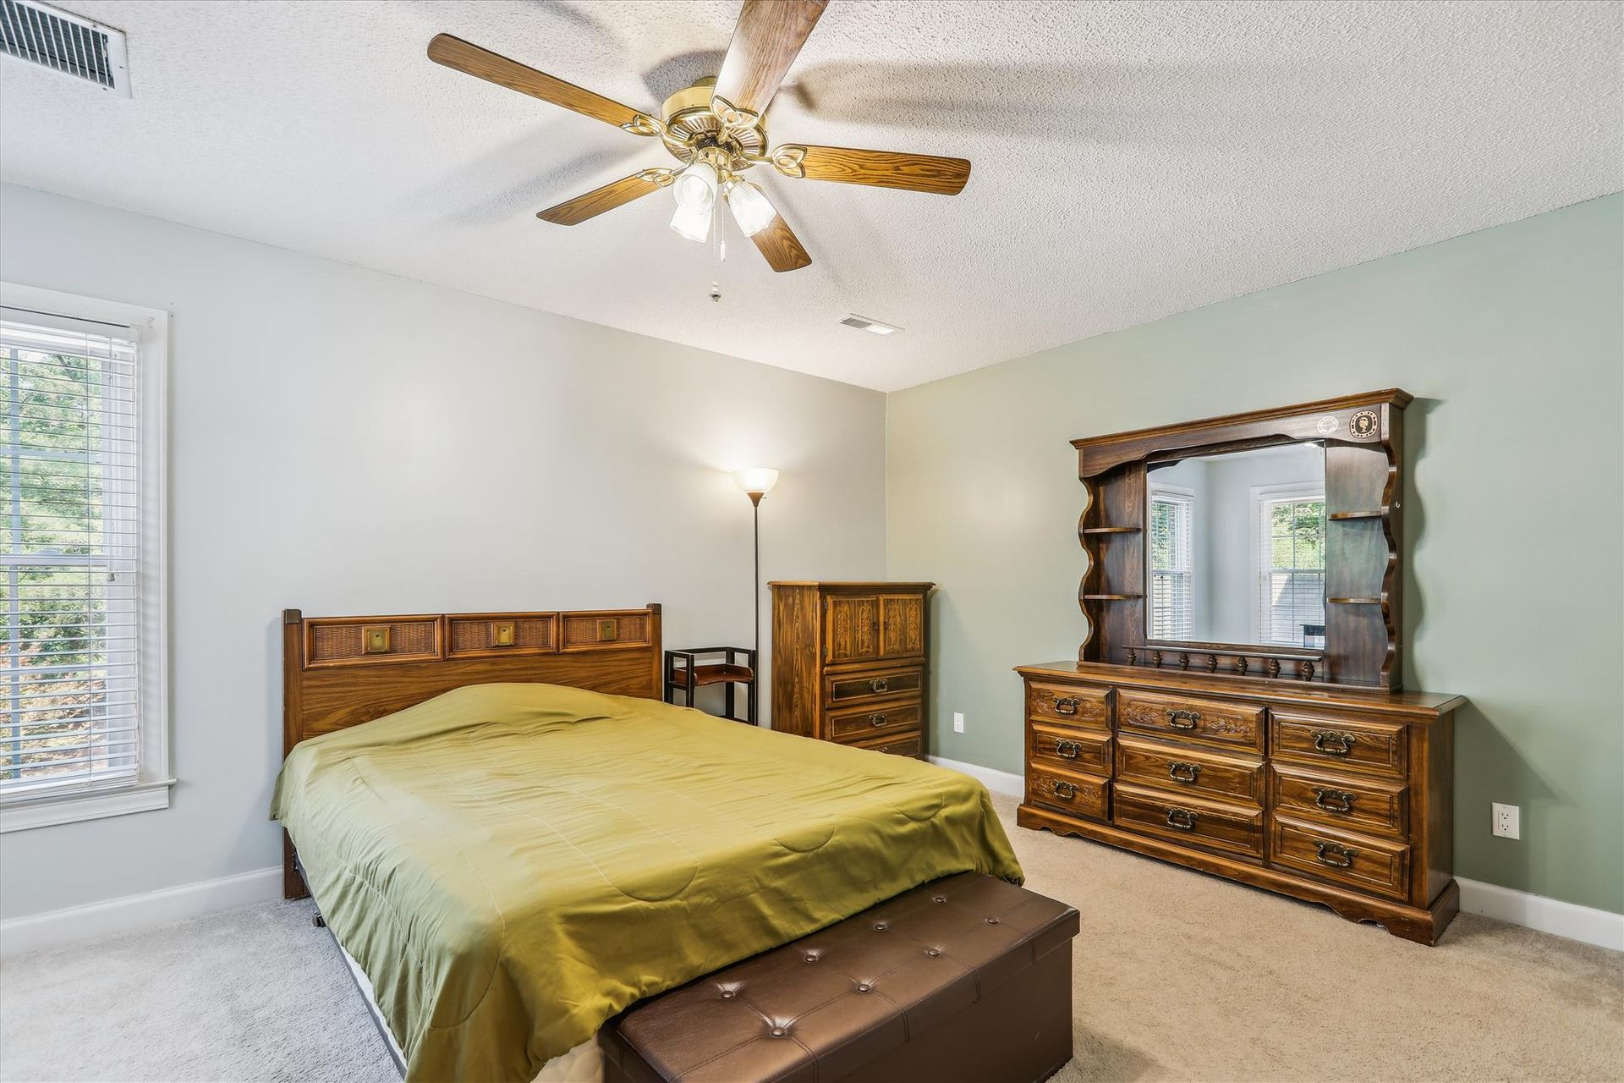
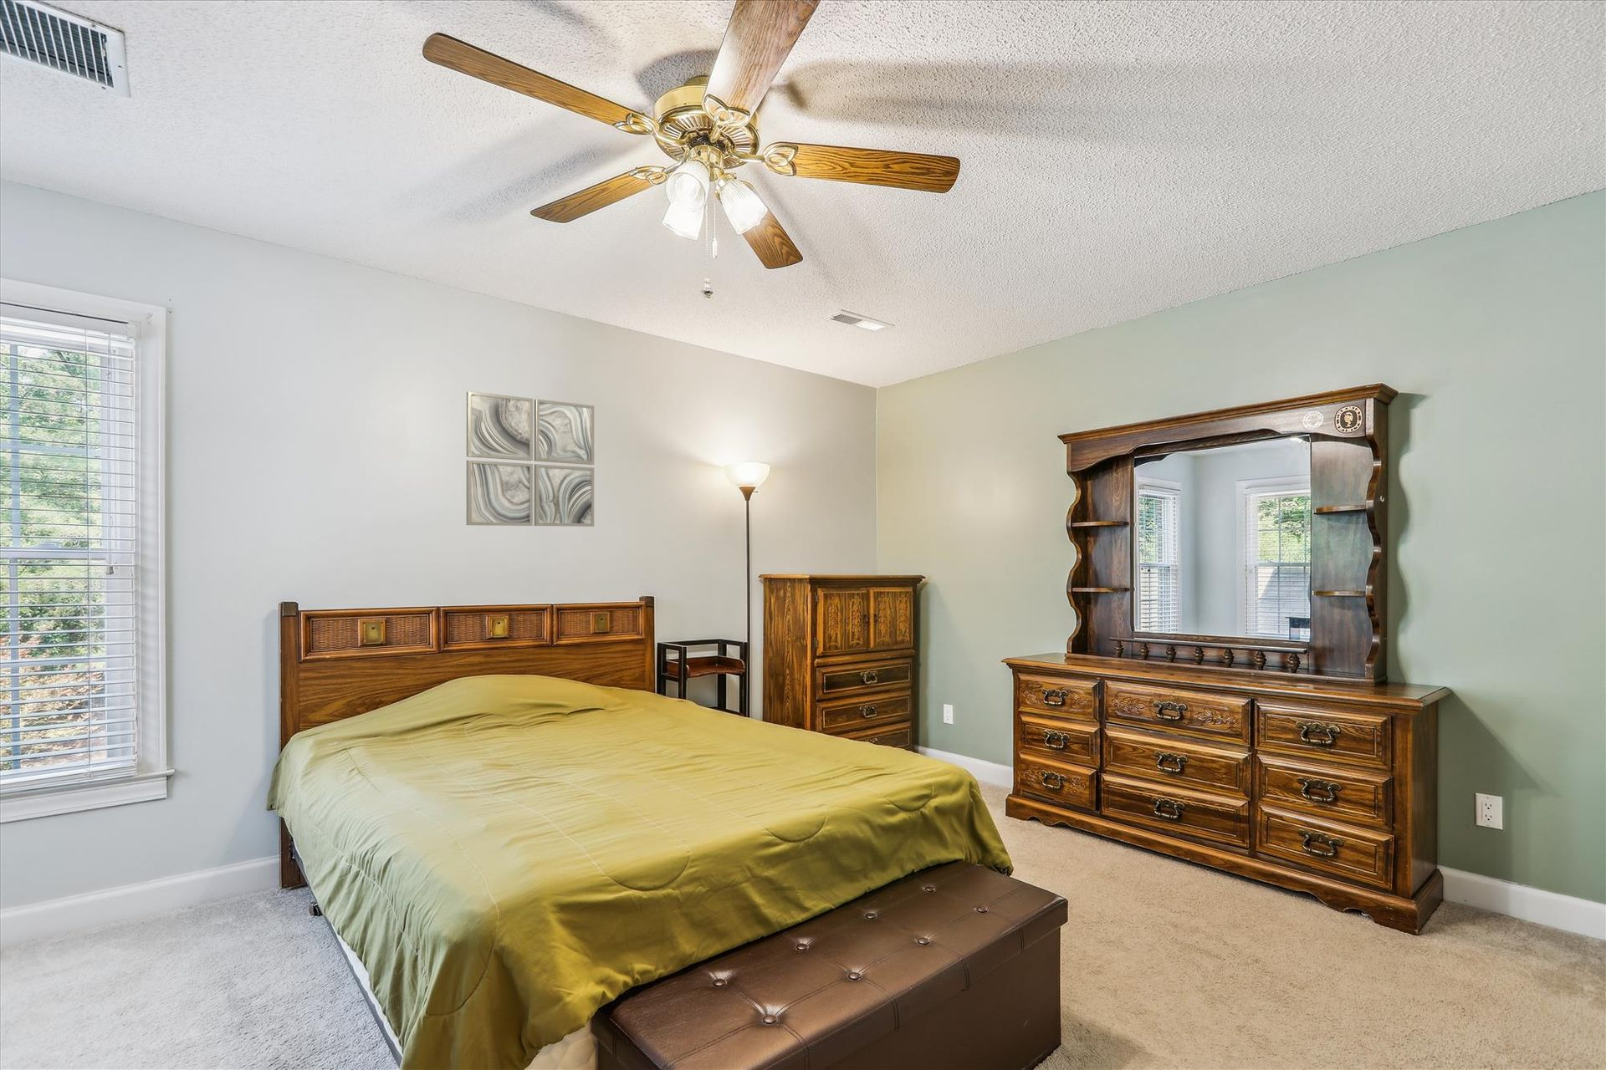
+ wall art (534, 461)
